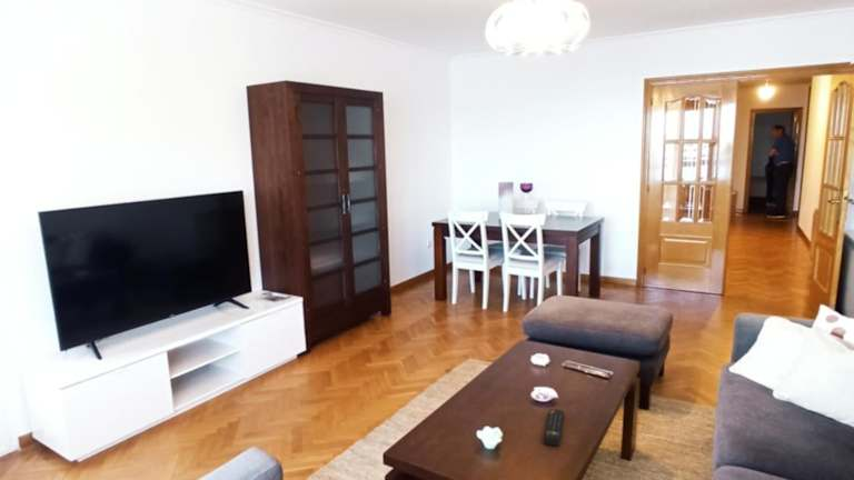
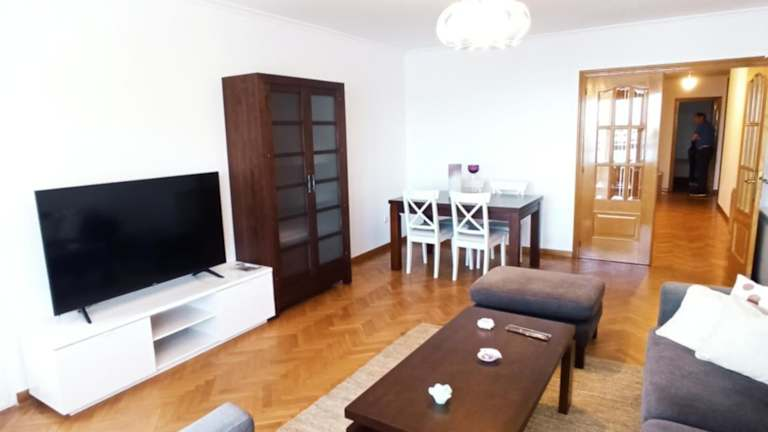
- remote control (554, 426)
